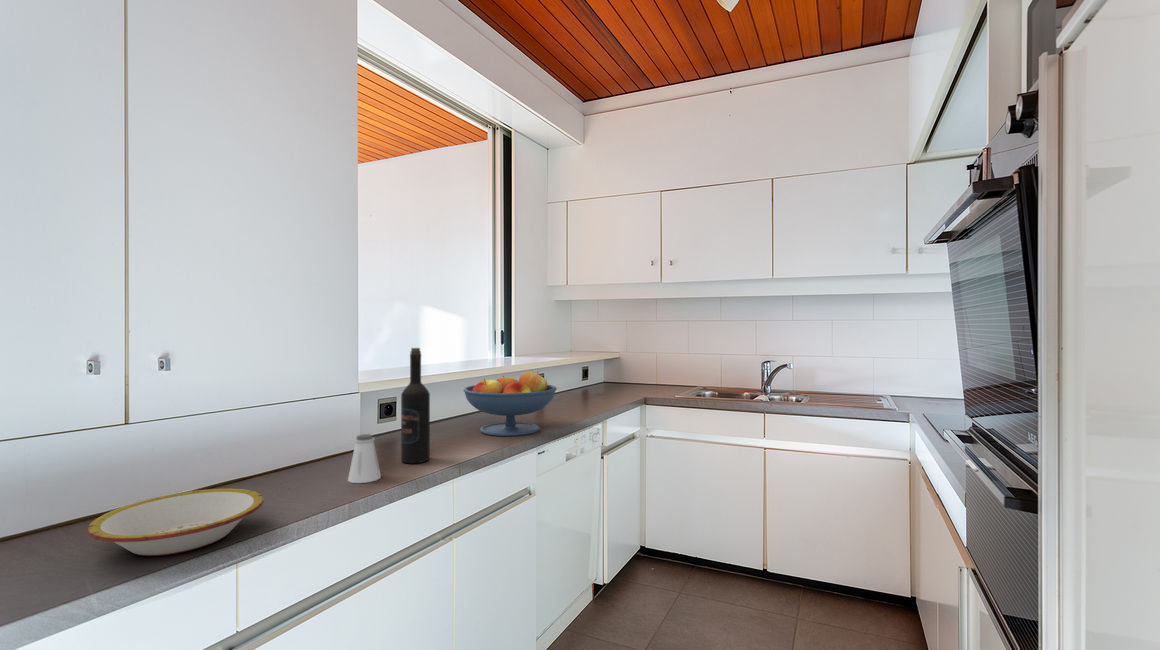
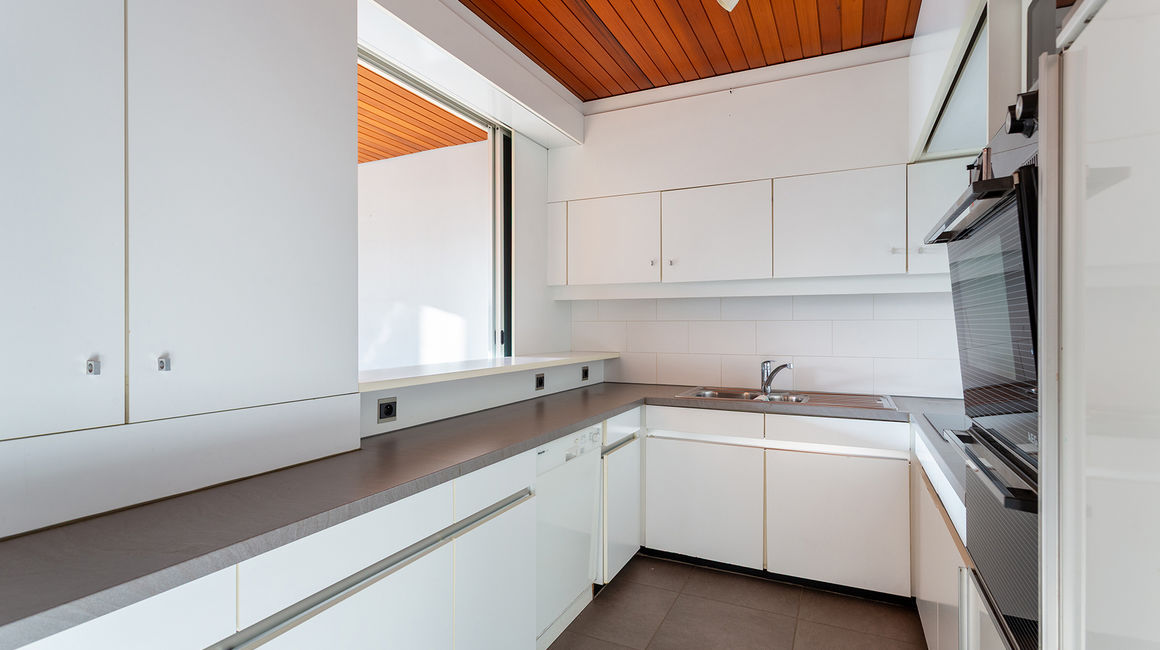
- saltshaker (364, 457)
- wine bottle (415, 404)
- fruit bowl (510, 401)
- bowl (182, 524)
